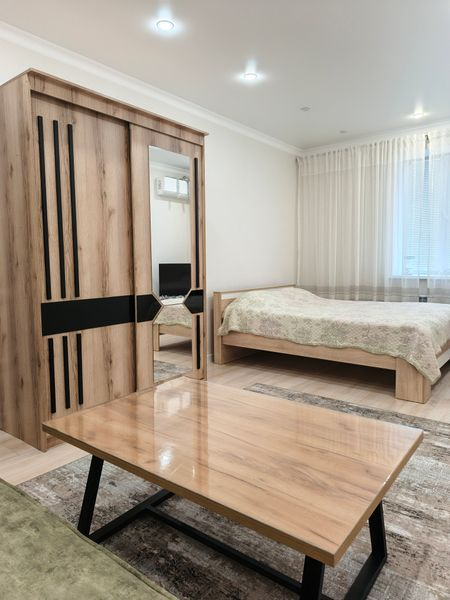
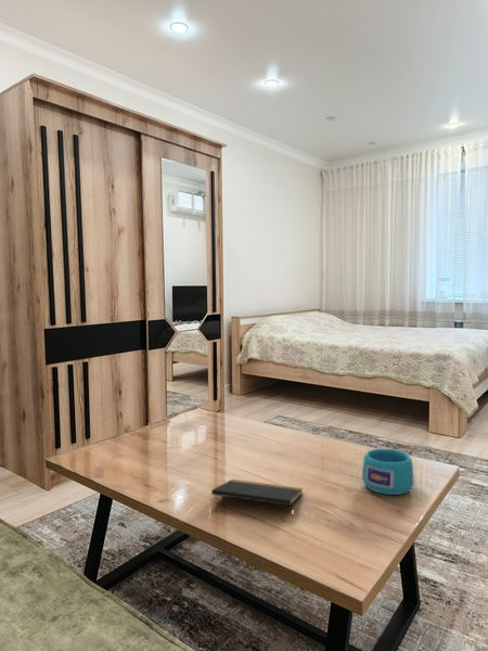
+ notepad (258, 492)
+ cup (389, 469)
